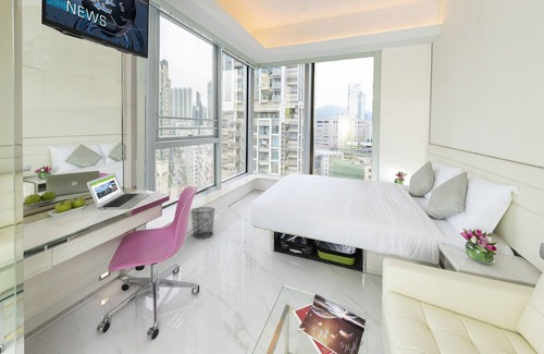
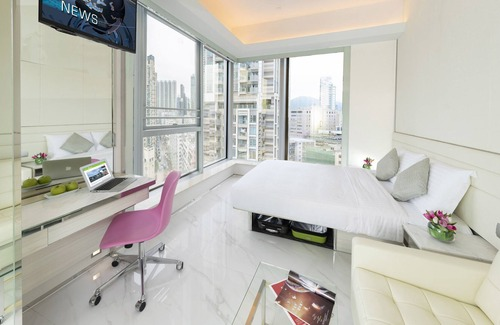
- waste bin (202, 221)
